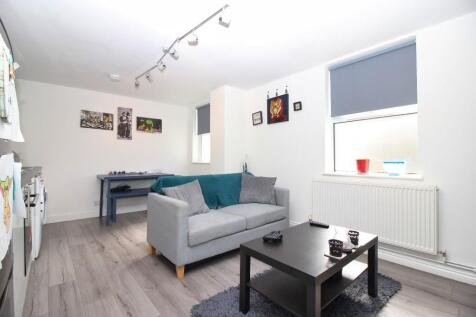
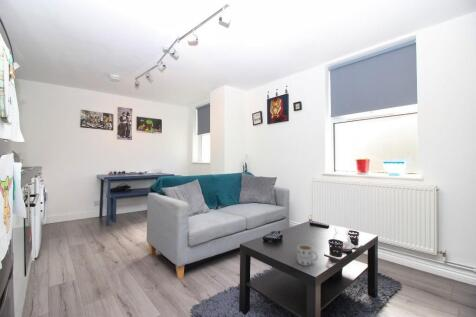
+ mug (307, 255)
